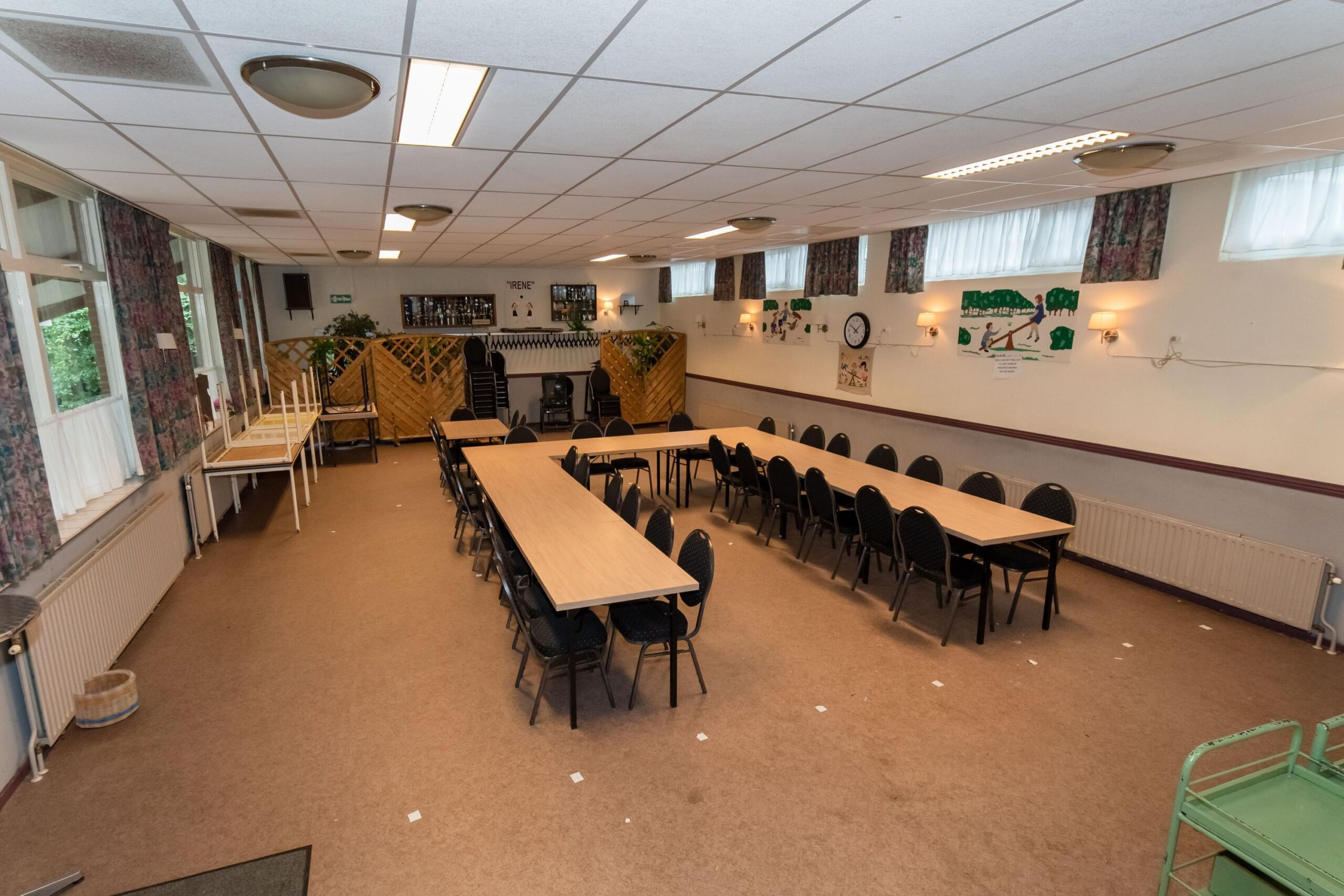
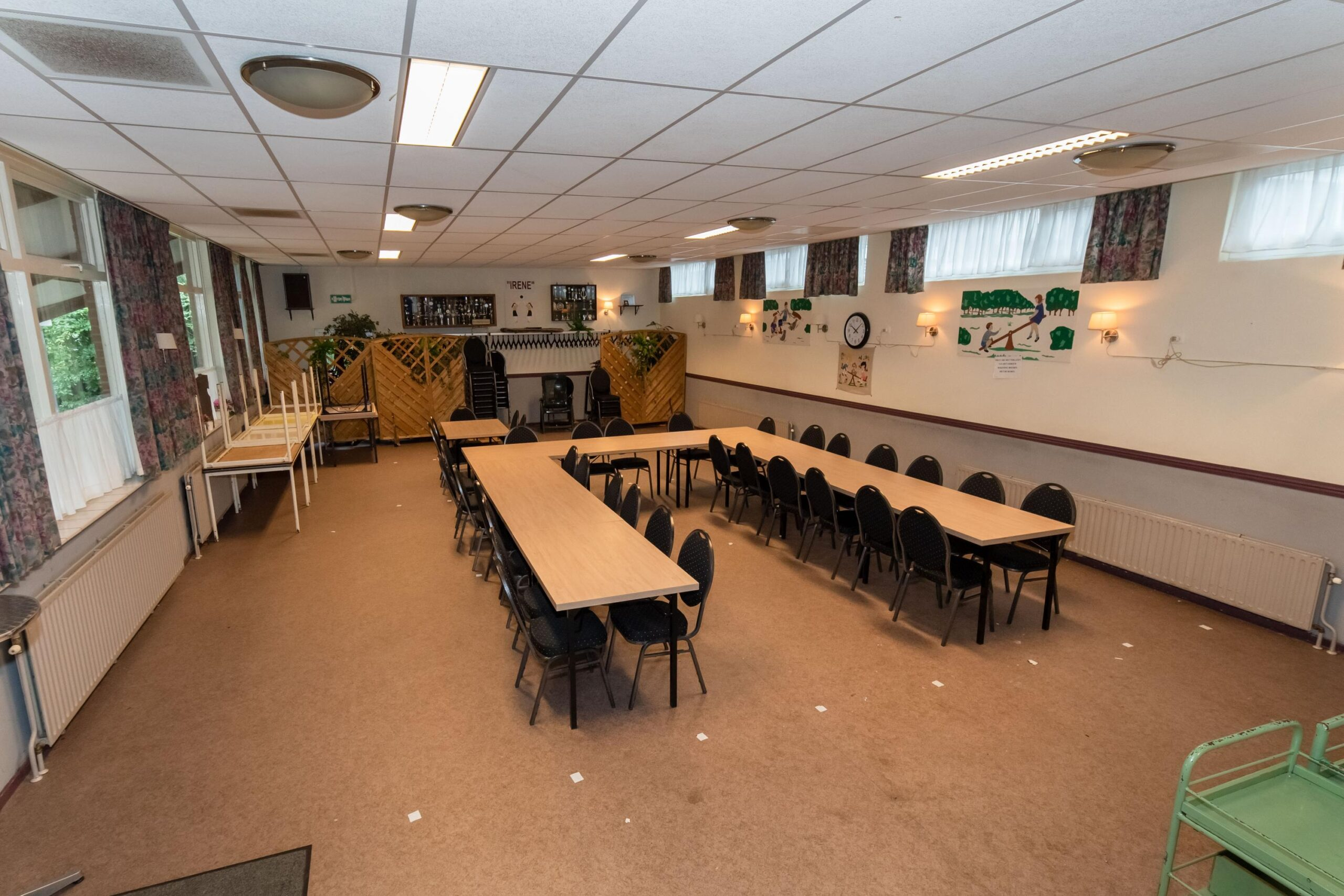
- basket (106, 698)
